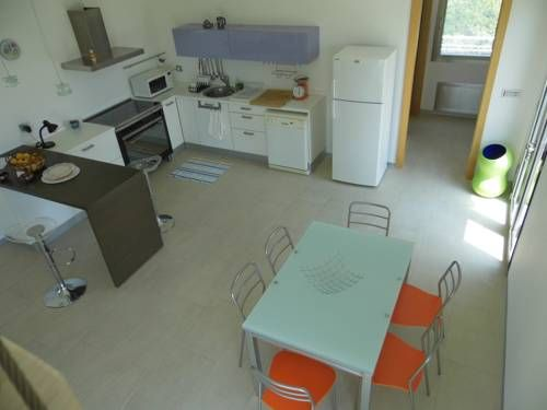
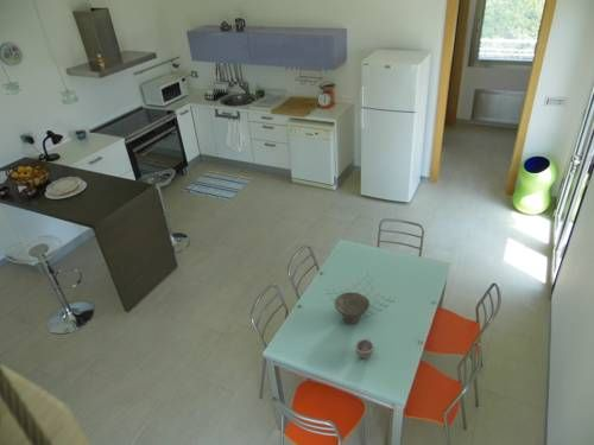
+ bowl (352, 310)
+ cup (365, 348)
